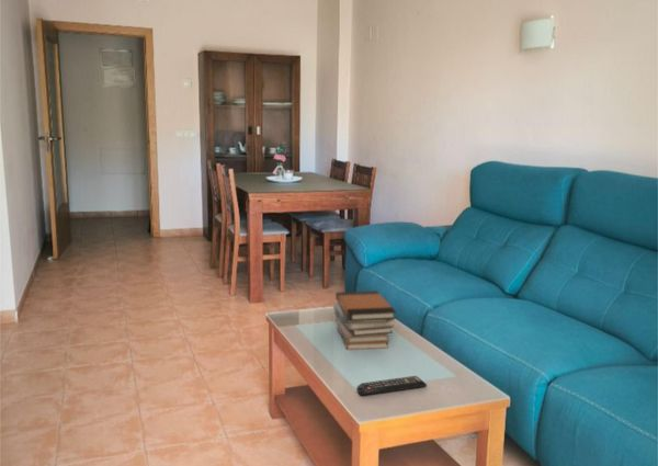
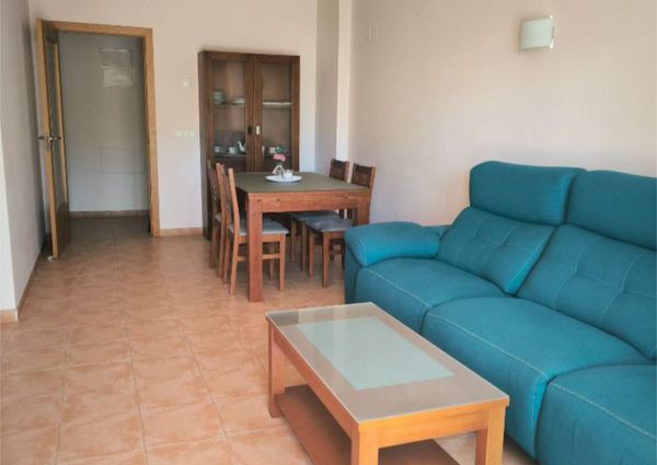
- book stack (362, 318)
- remote control (392, 385)
